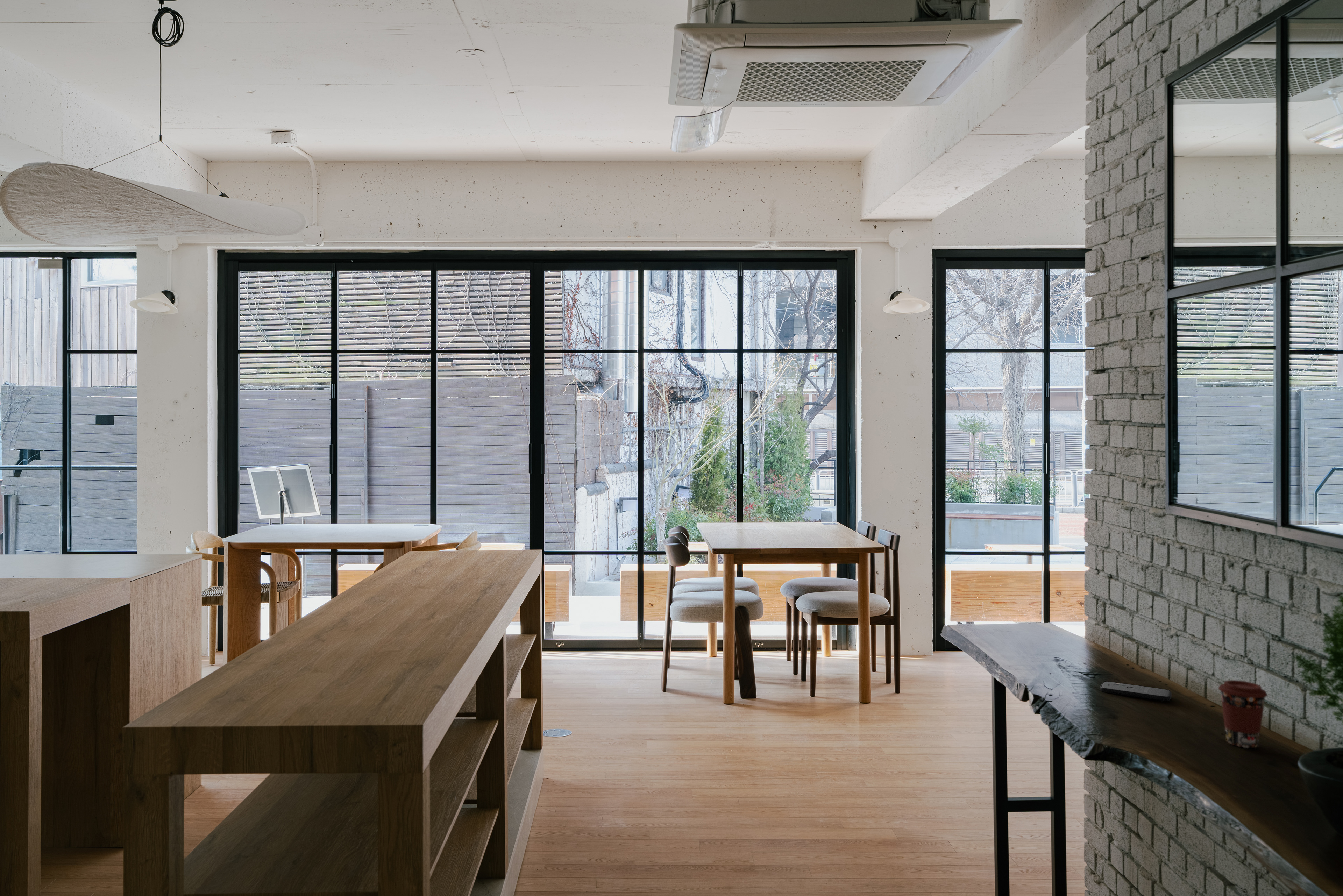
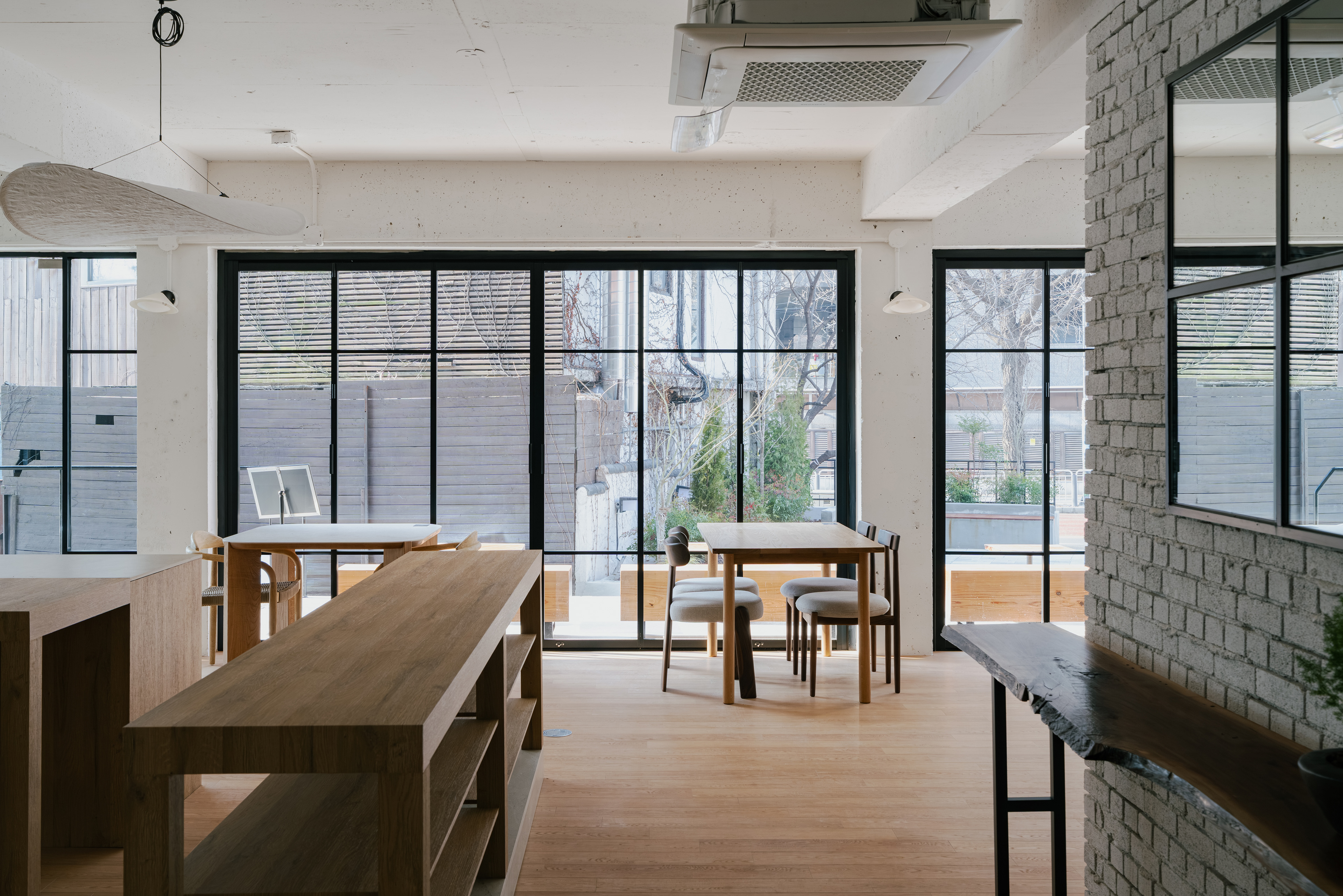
- coffee cup (1242, 714)
- smartphone (1135, 691)
